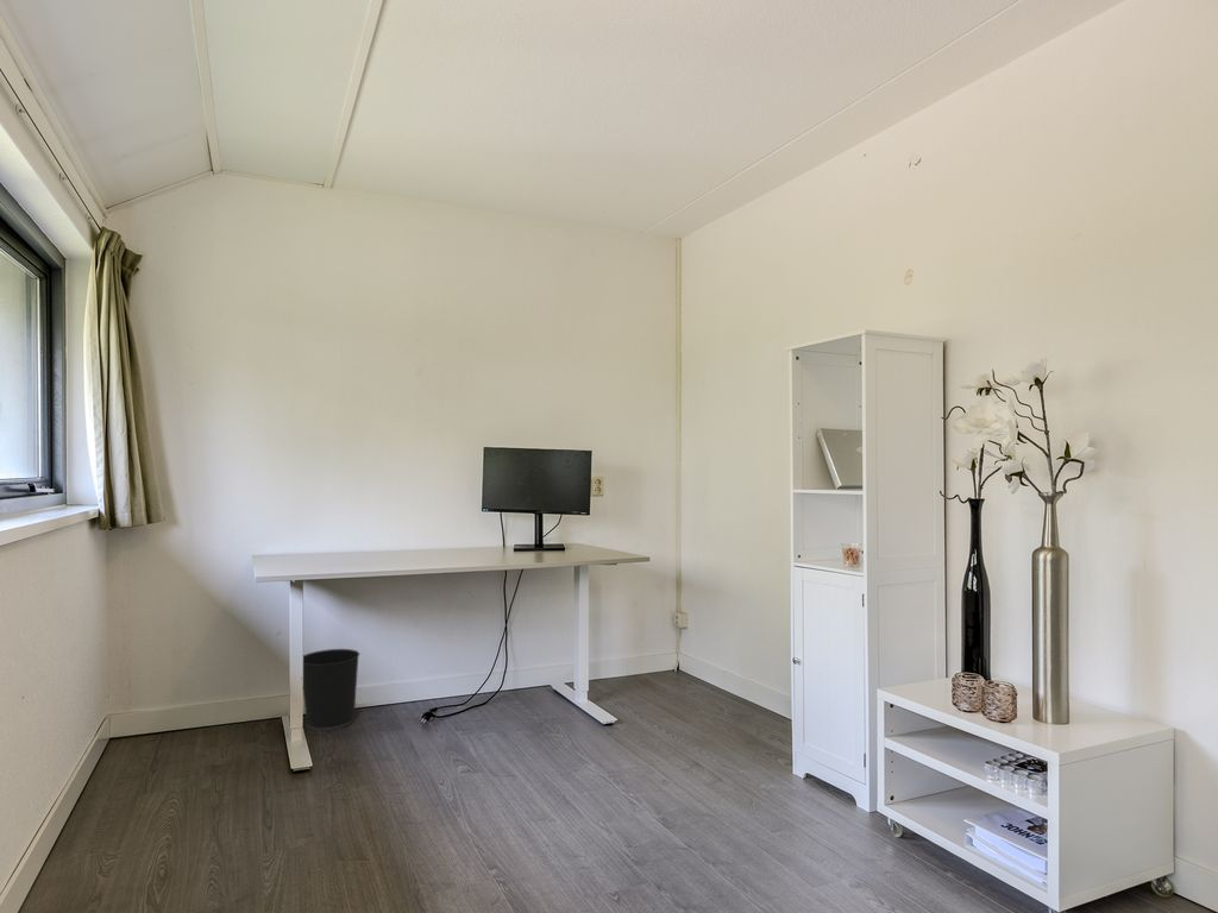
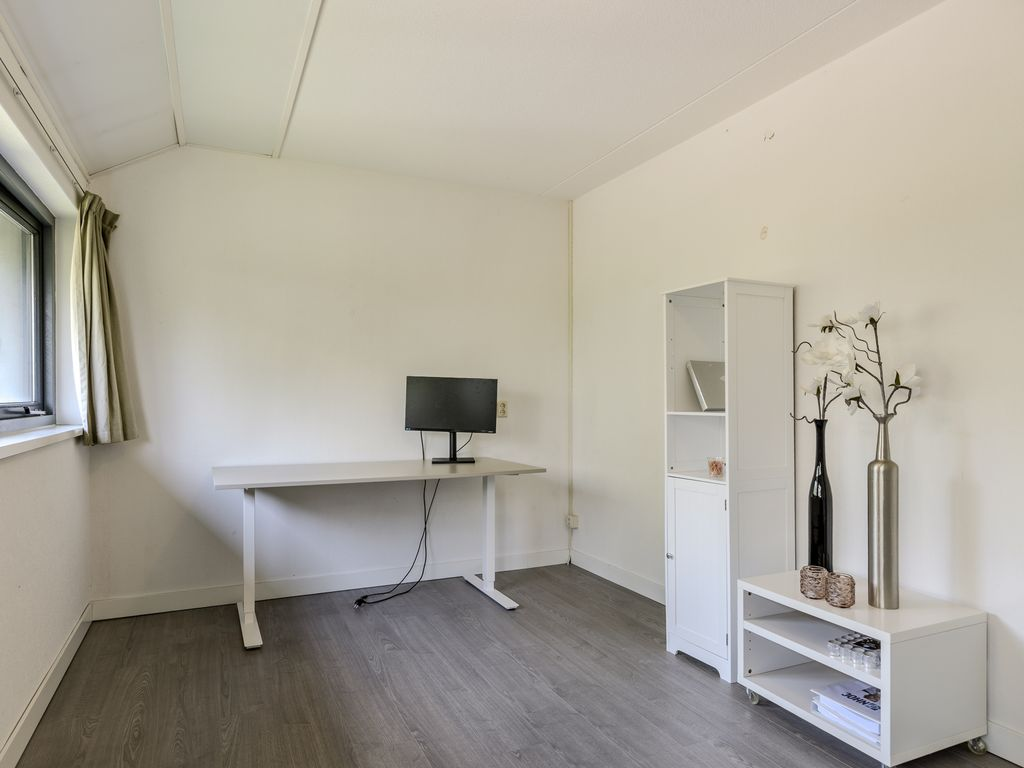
- wastebasket (329, 688)
